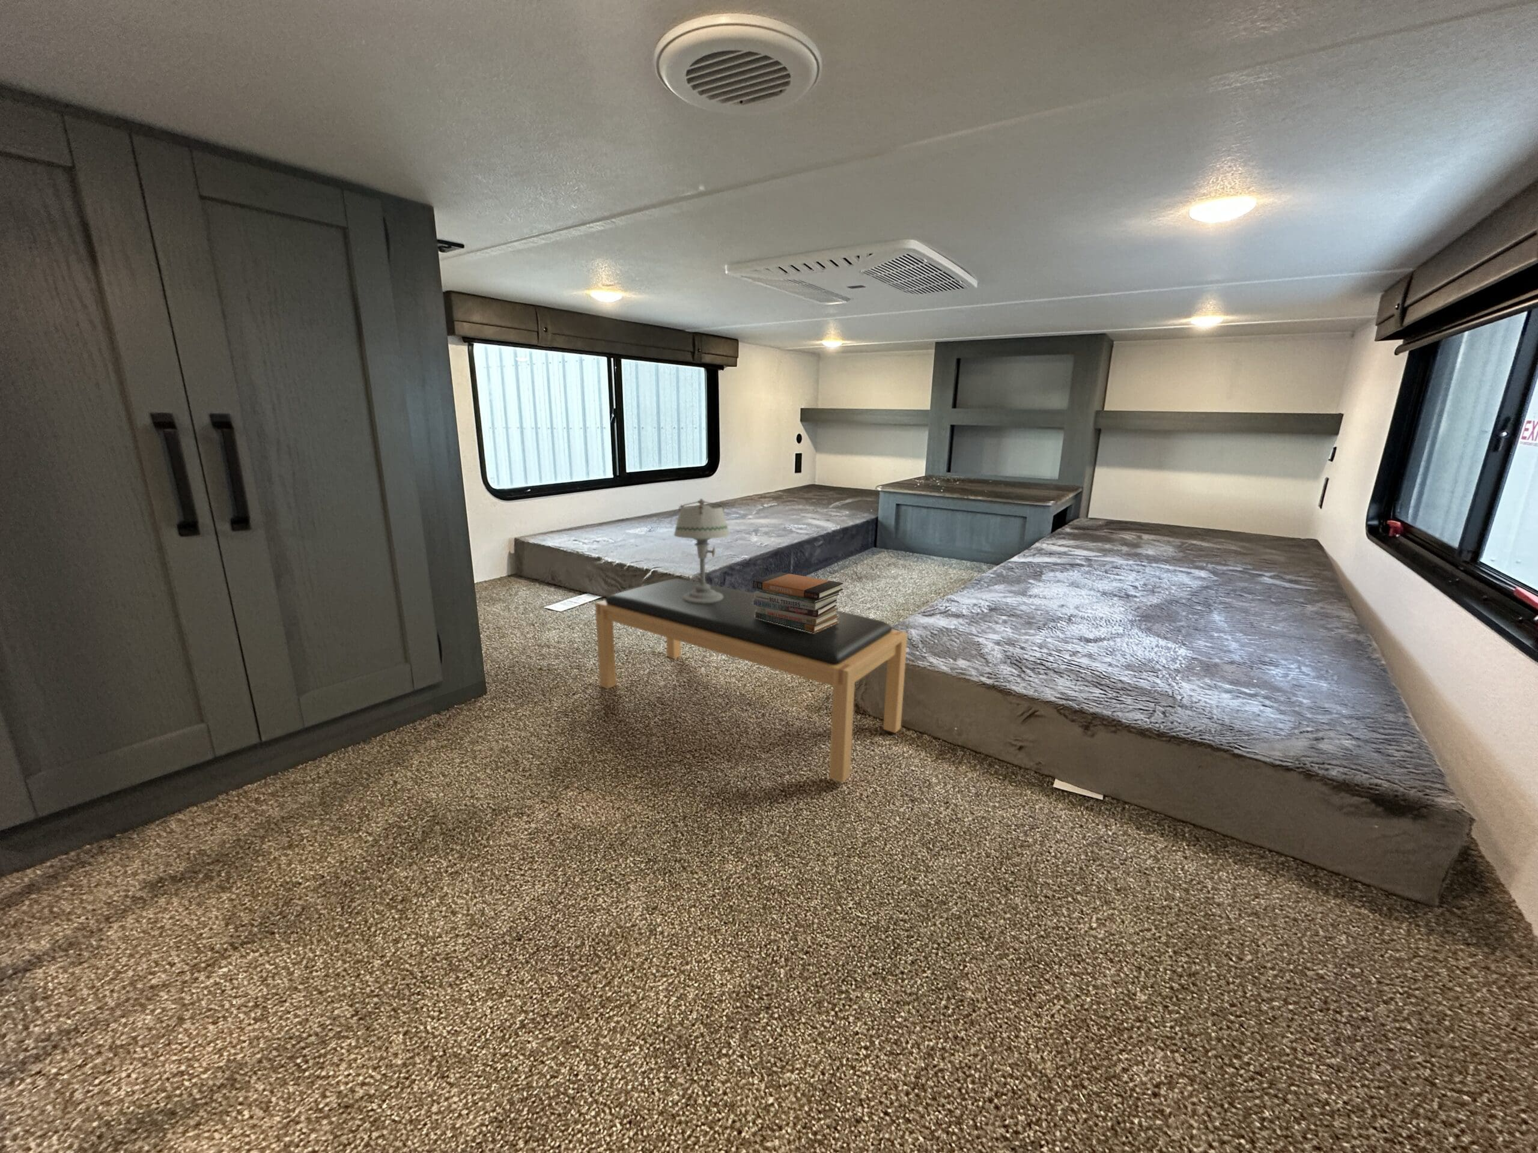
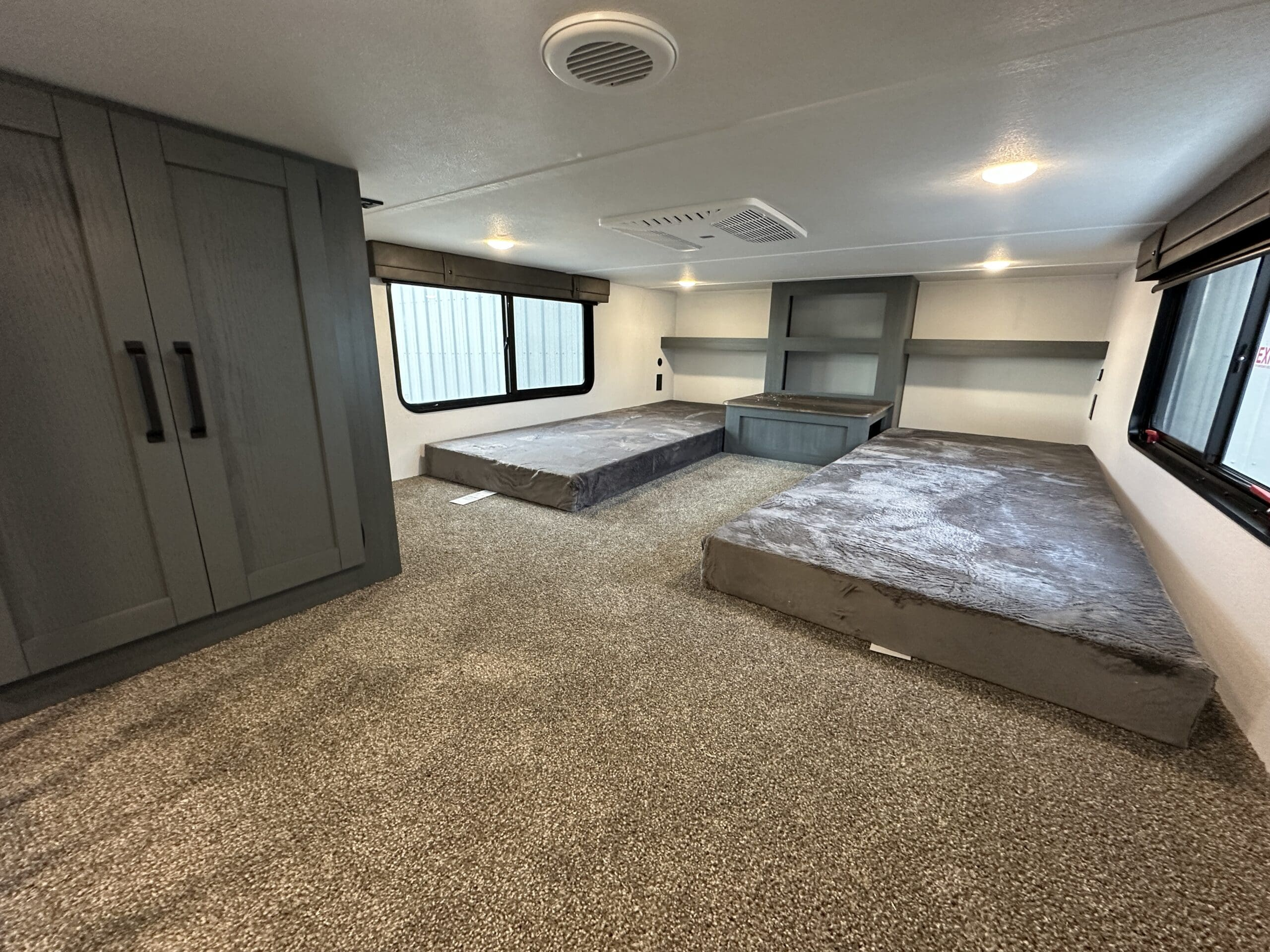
- table lamp (701, 549)
- bench (740, 655)
- book stack (796, 600)
